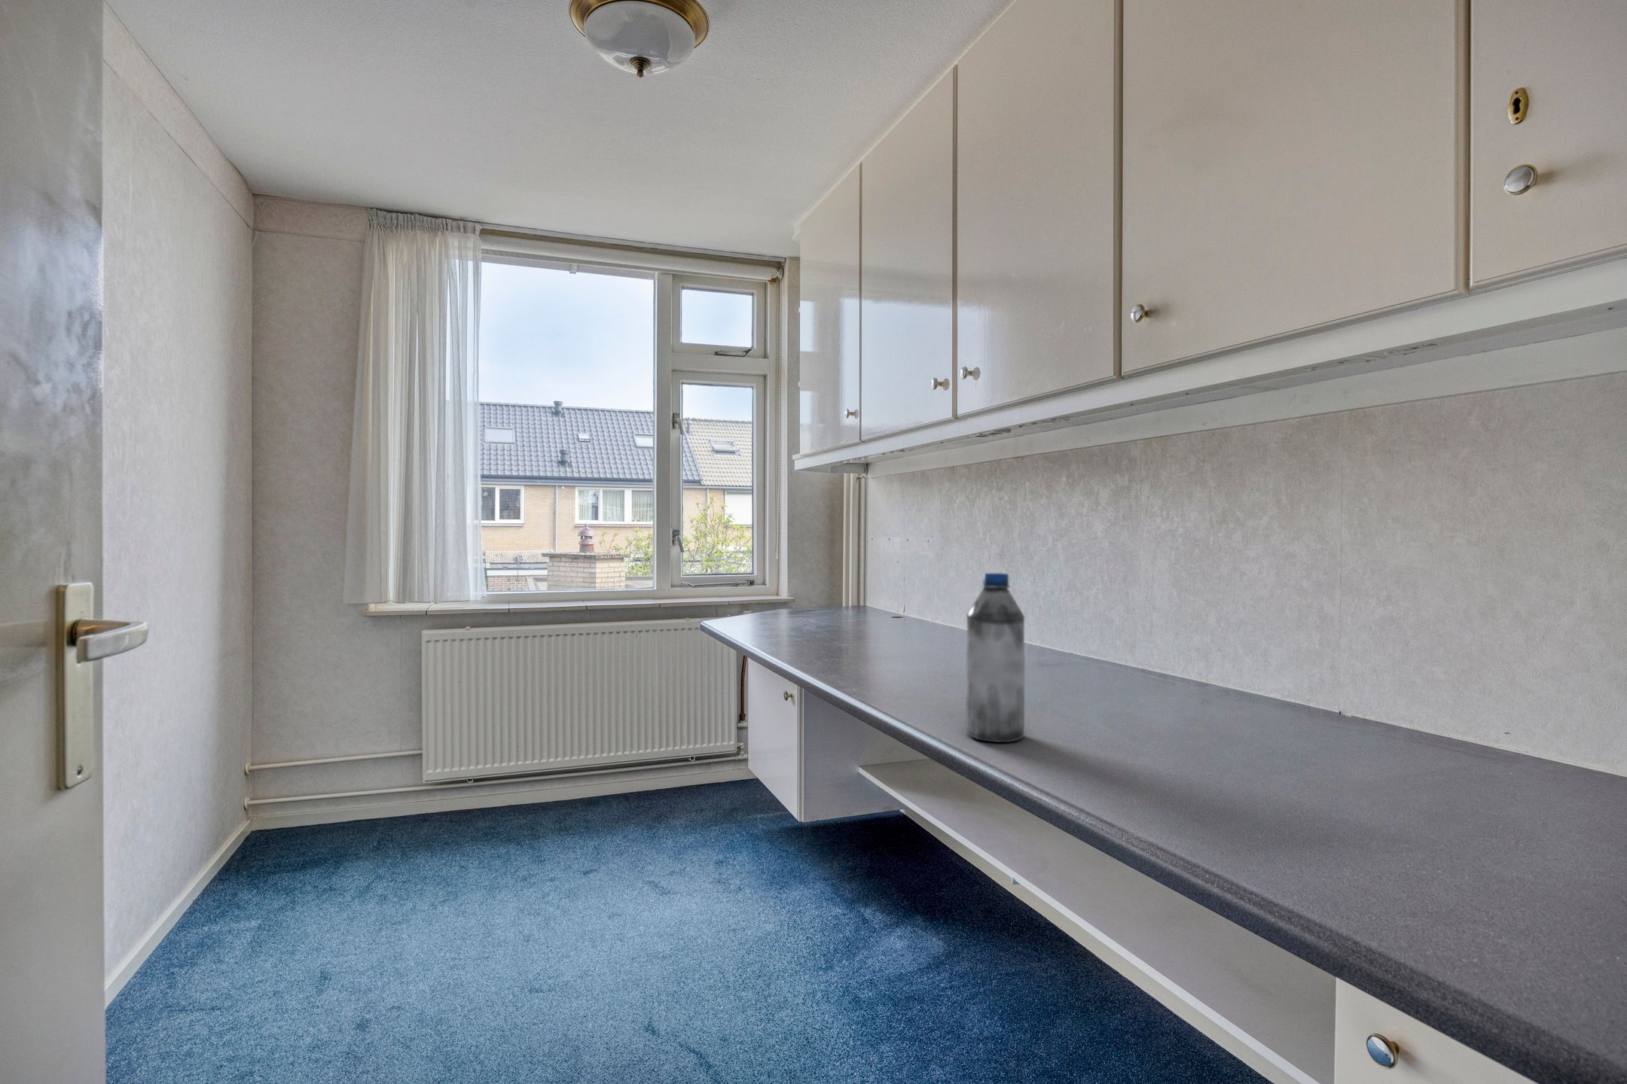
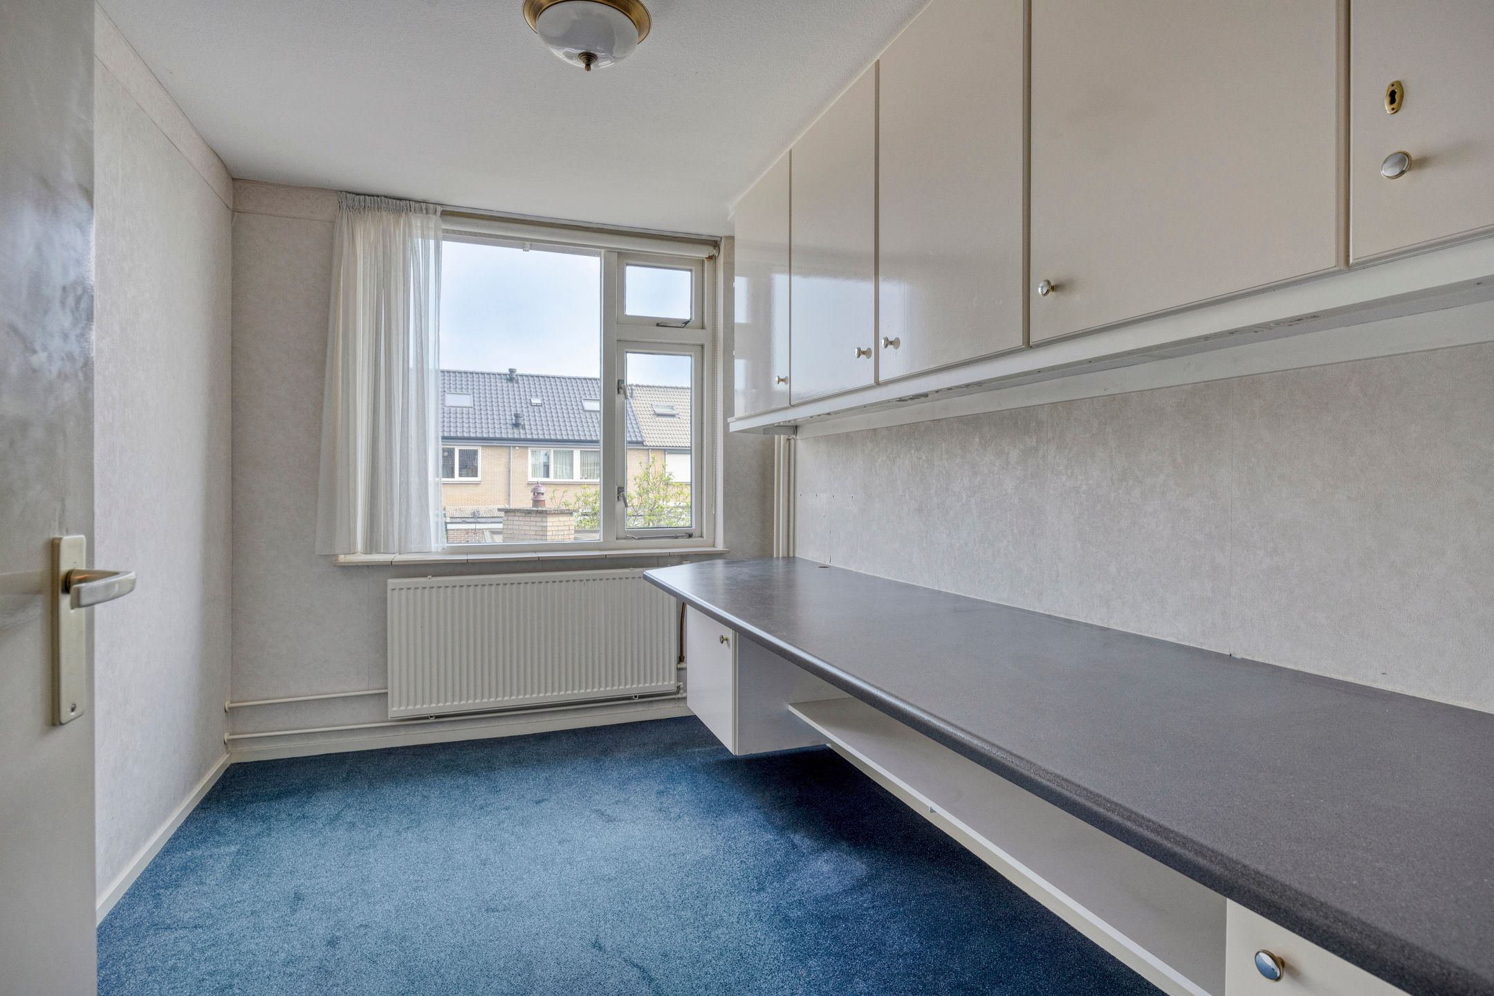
- water bottle (995, 655)
